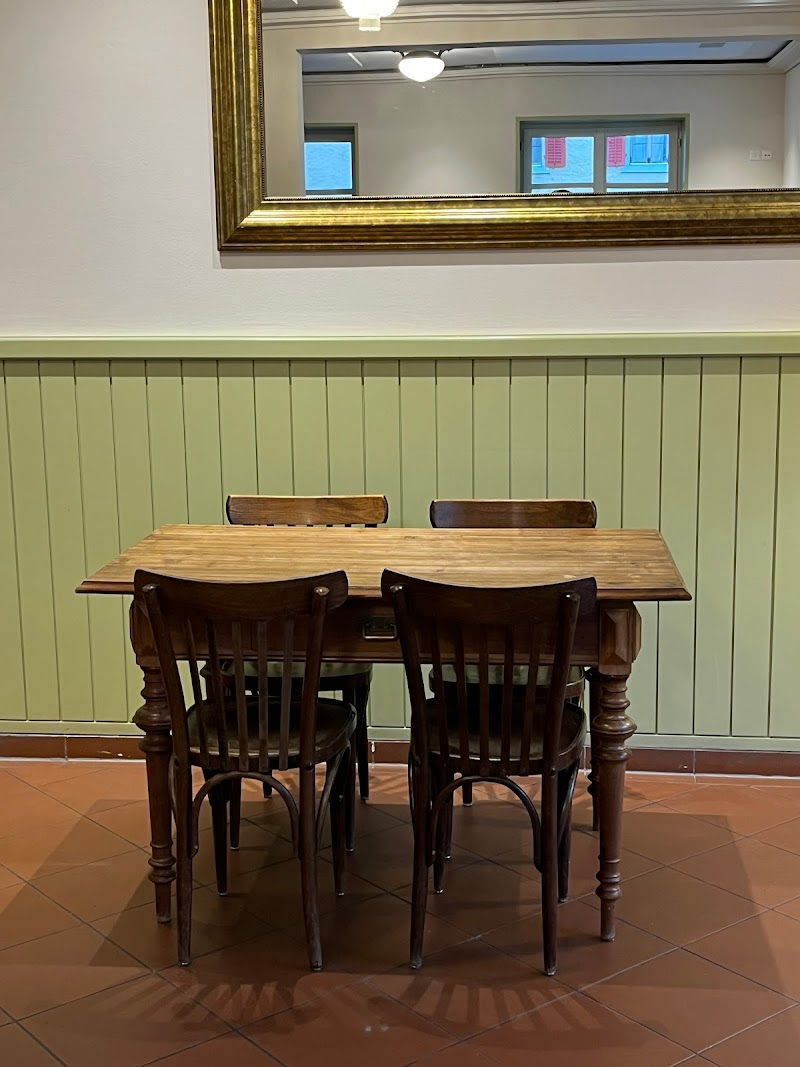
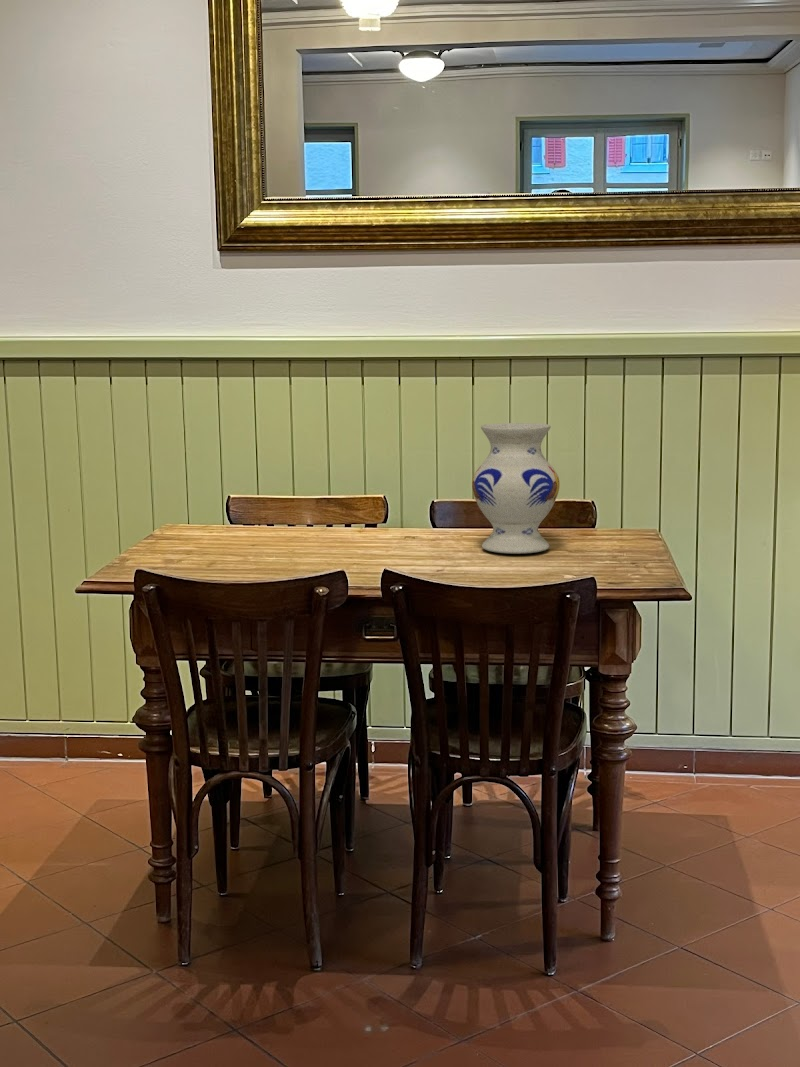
+ vase (515, 488)
